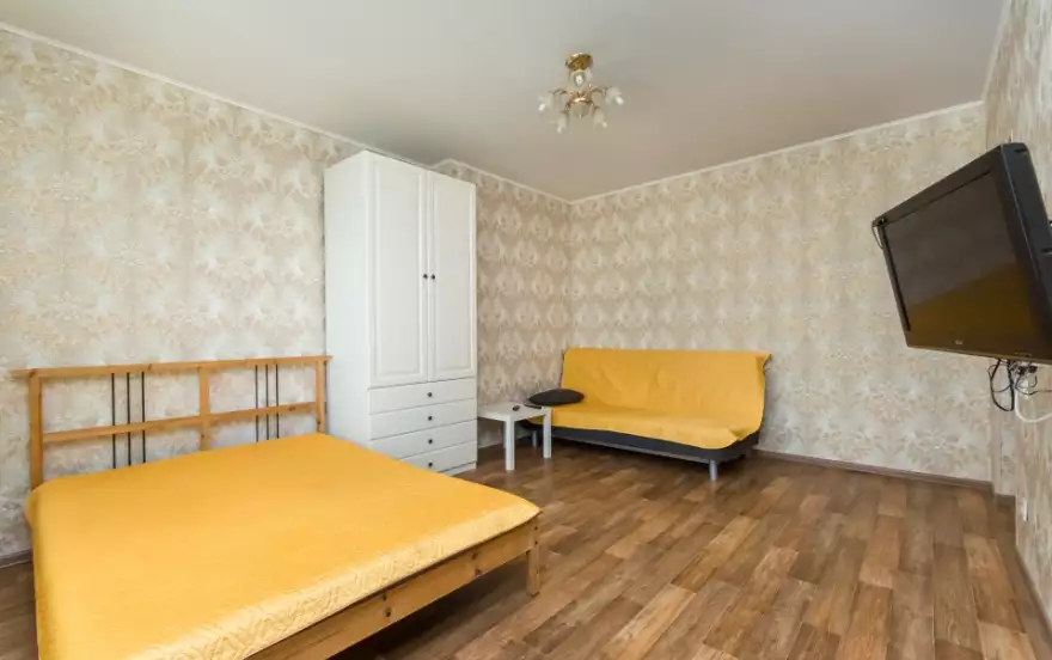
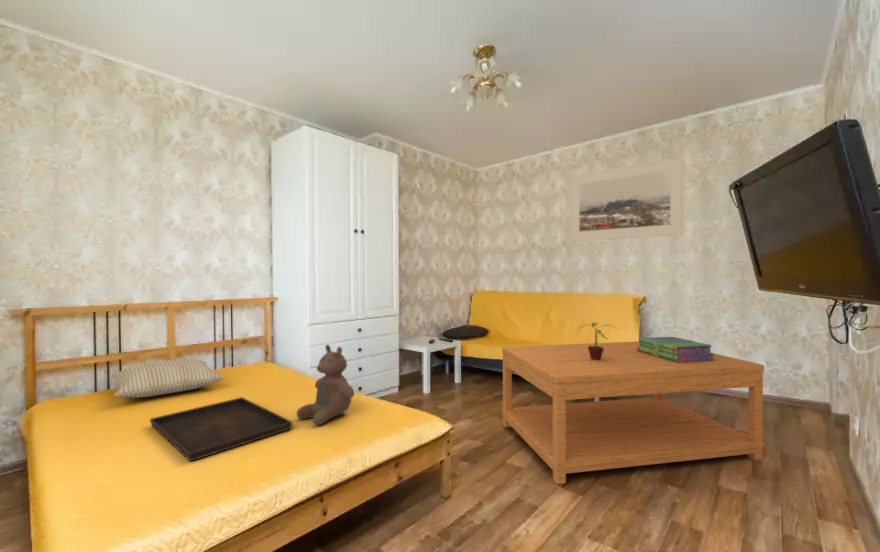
+ coffee table (618, 400)
+ bear (325, 382)
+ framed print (621, 202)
+ potted plant (596, 341)
+ stack of books (673, 348)
+ serving tray (220, 424)
+ pillow (167, 376)
